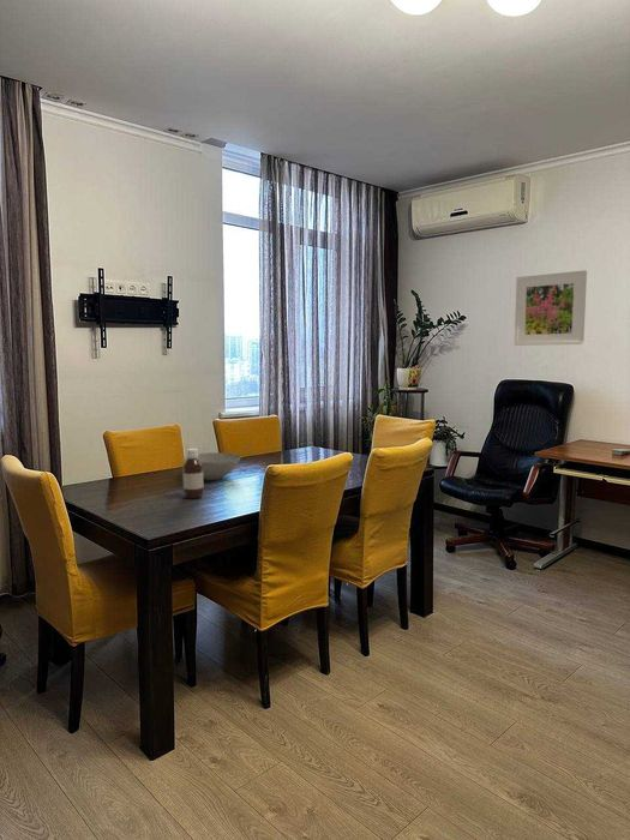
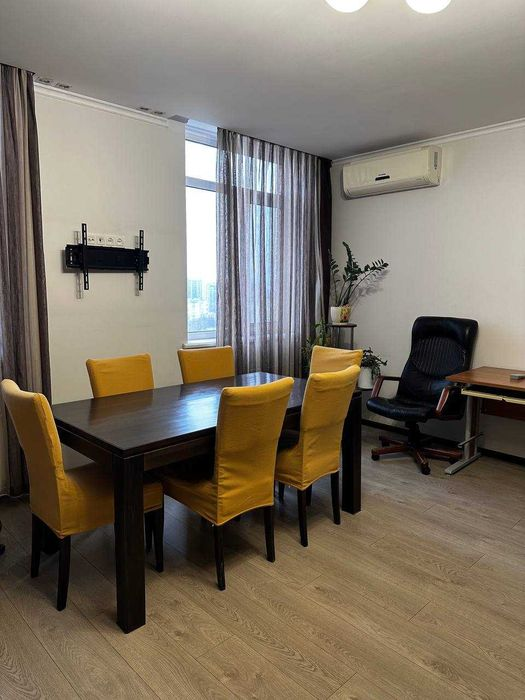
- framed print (548, 310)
- bowl (212, 467)
- bottle (192, 473)
